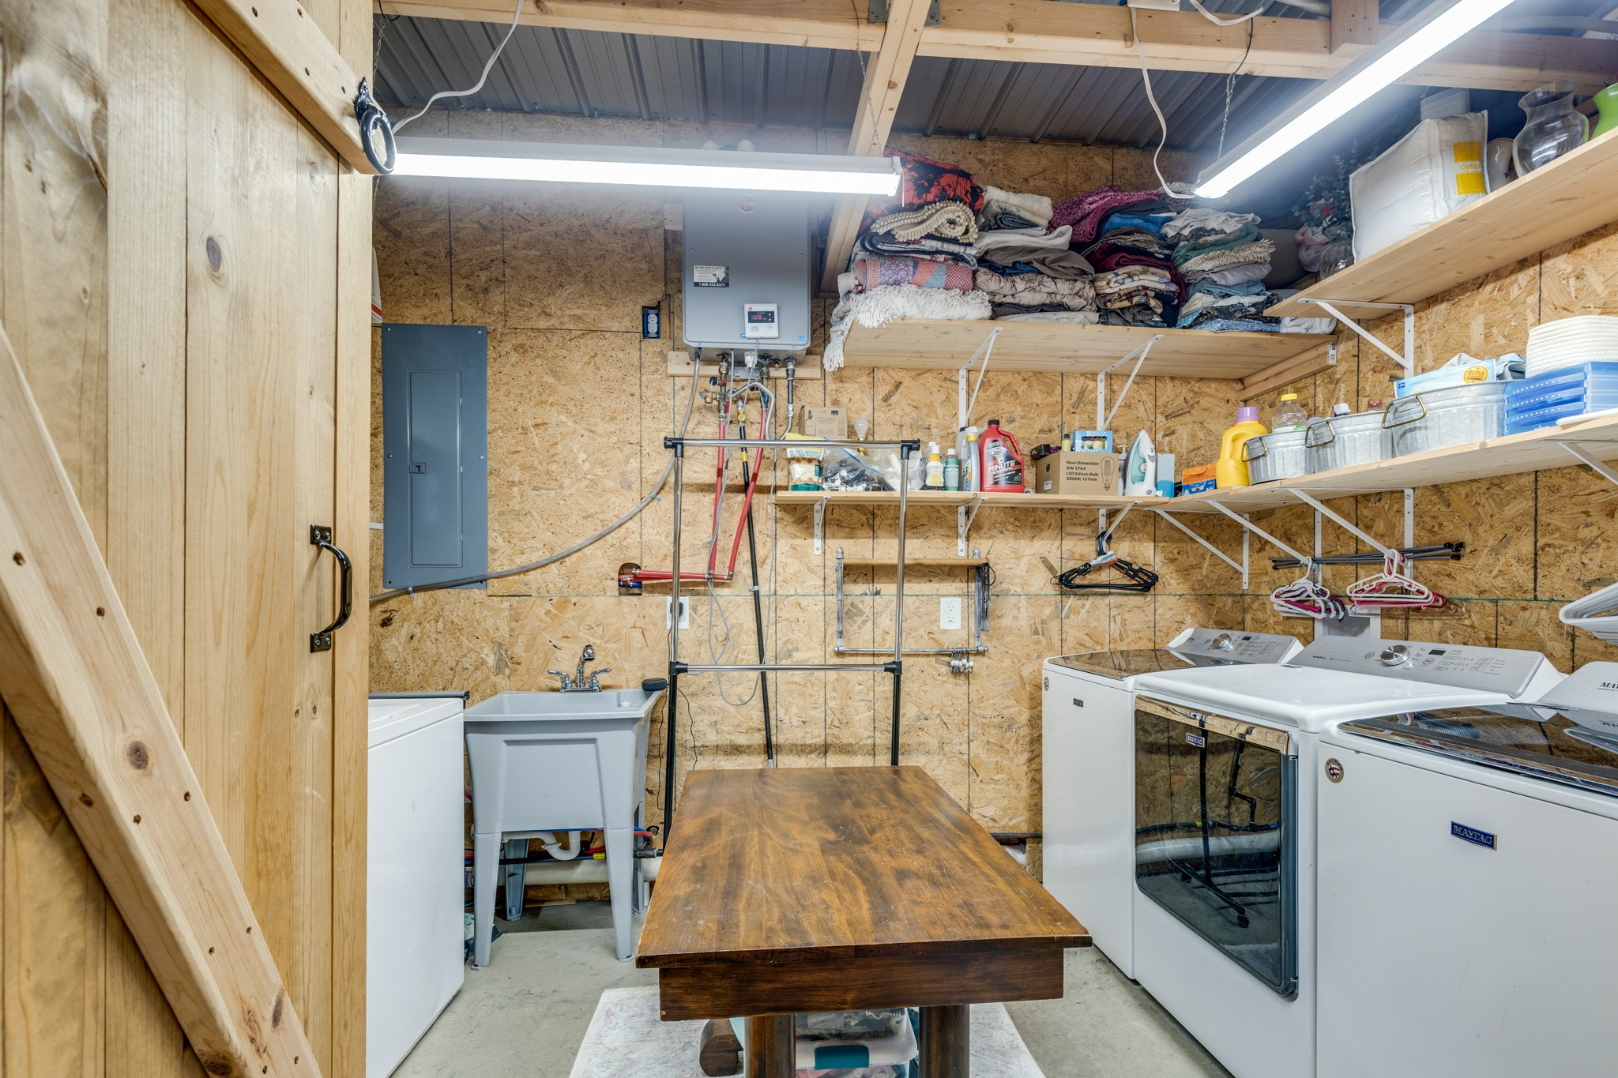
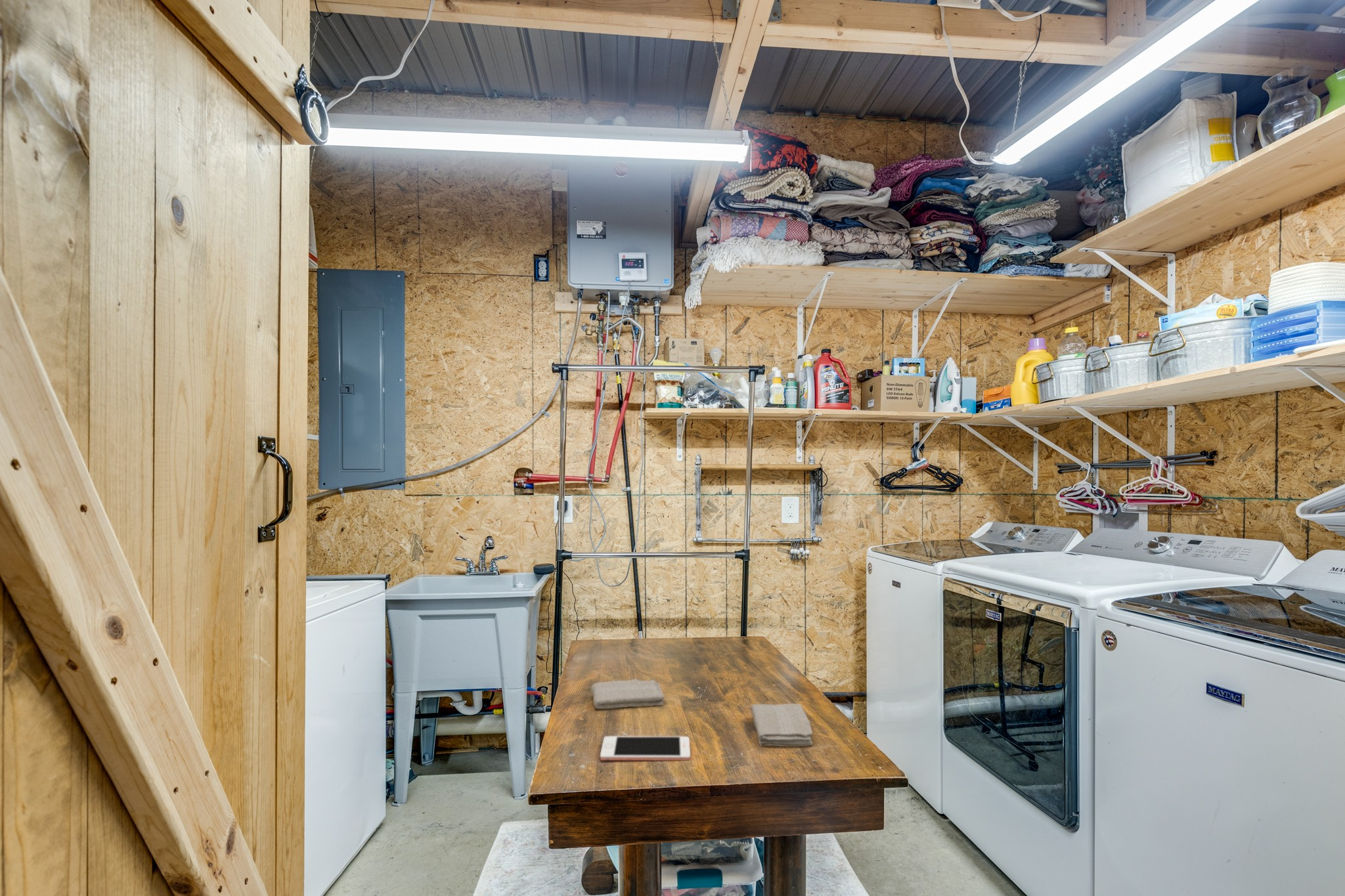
+ washcloth (627, 693)
+ washcloth (780, 722)
+ cell phone (646, 748)
